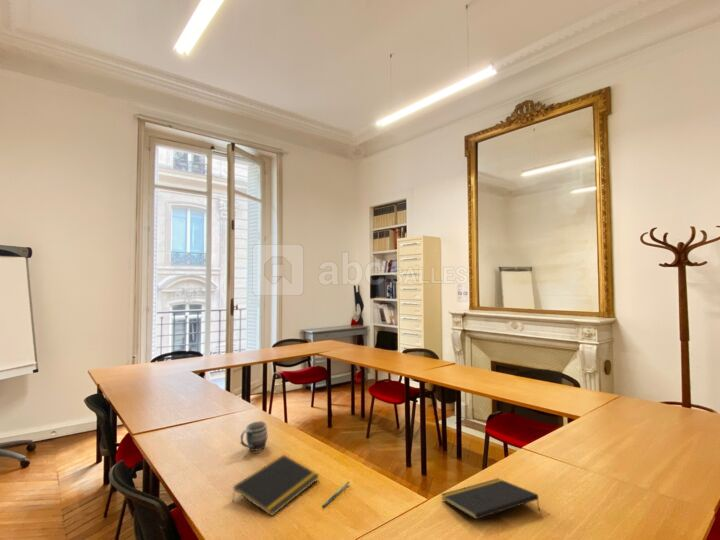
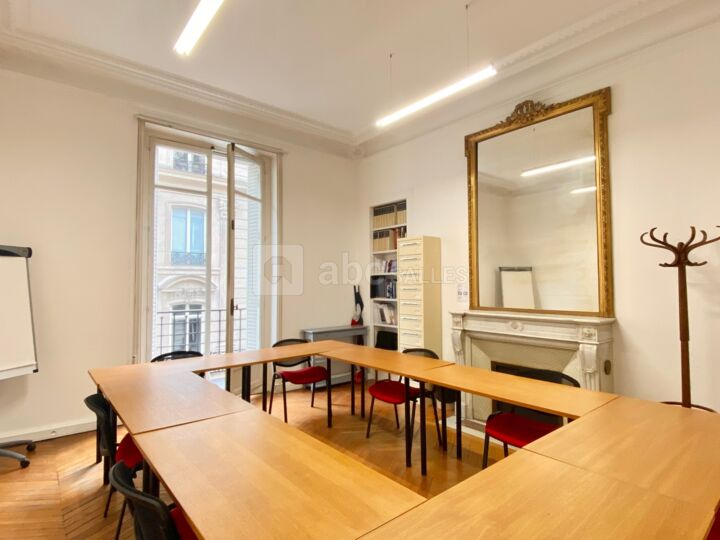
- notepad (278, 481)
- pen (336, 493)
- mug (254, 437)
- notepad (488, 496)
